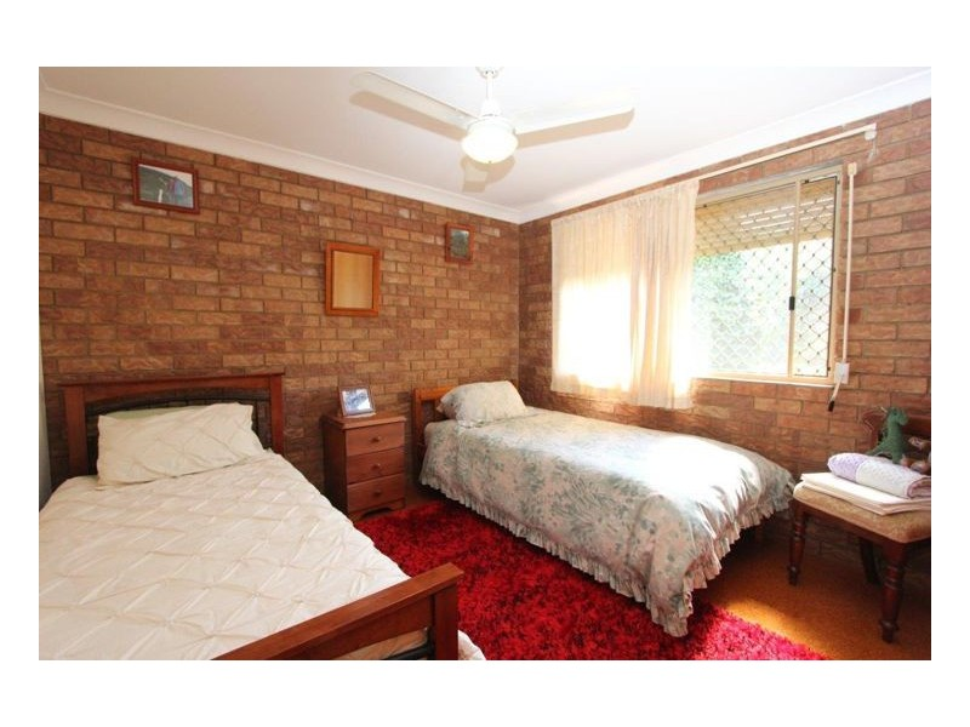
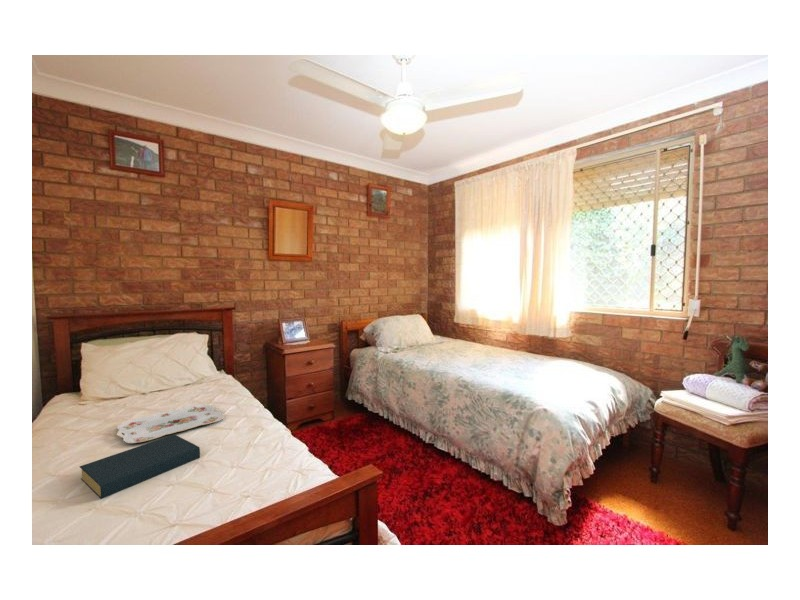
+ hardback book (143, 462)
+ serving tray (173, 421)
